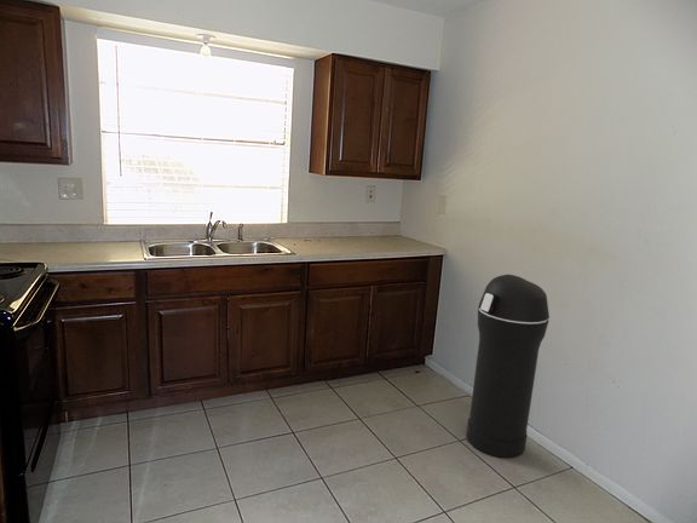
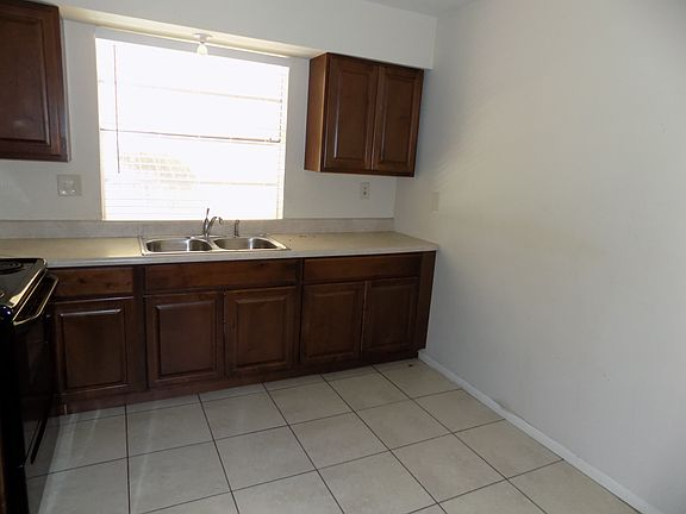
- trash can (503, 361)
